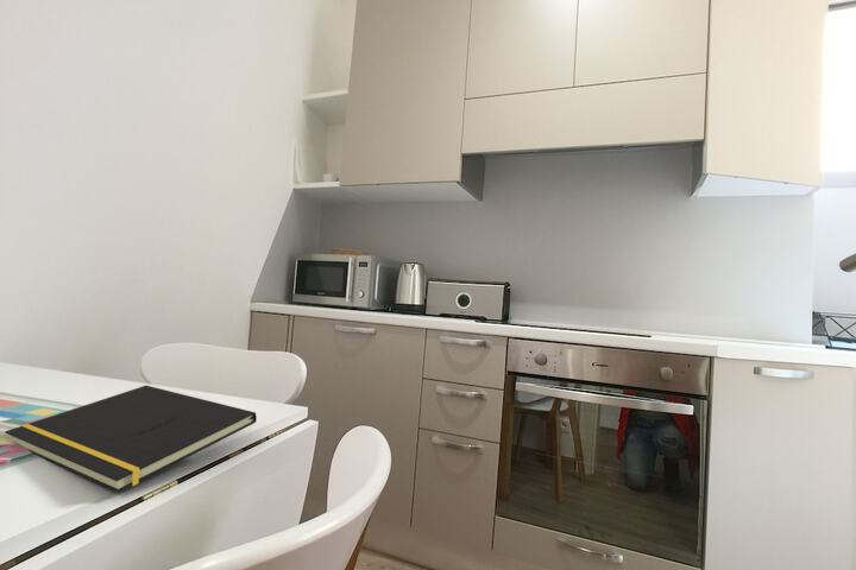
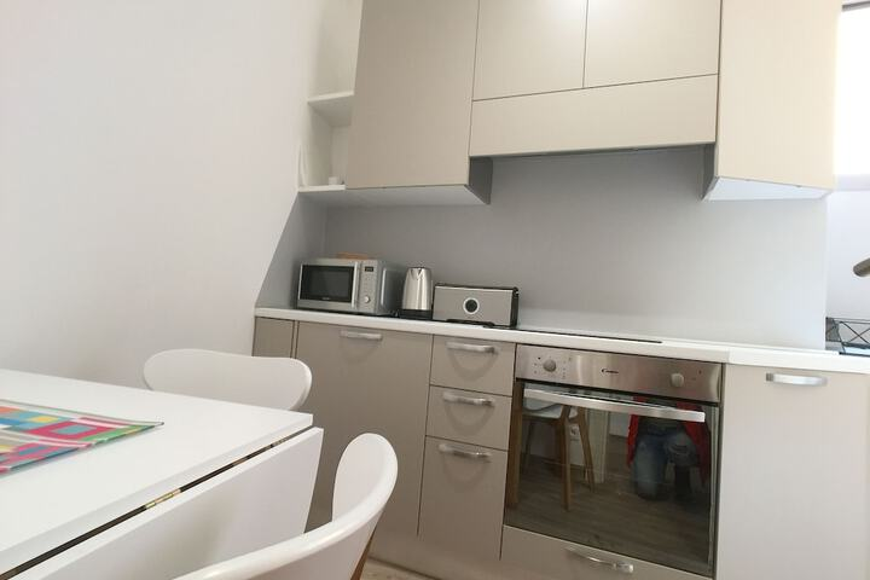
- notepad (136, 426)
